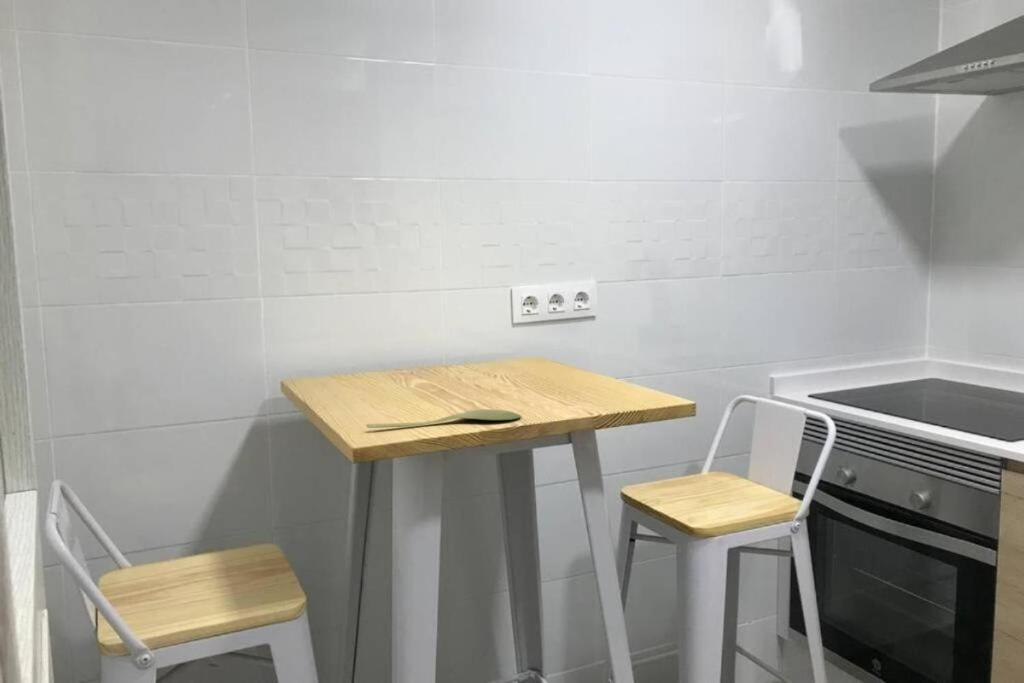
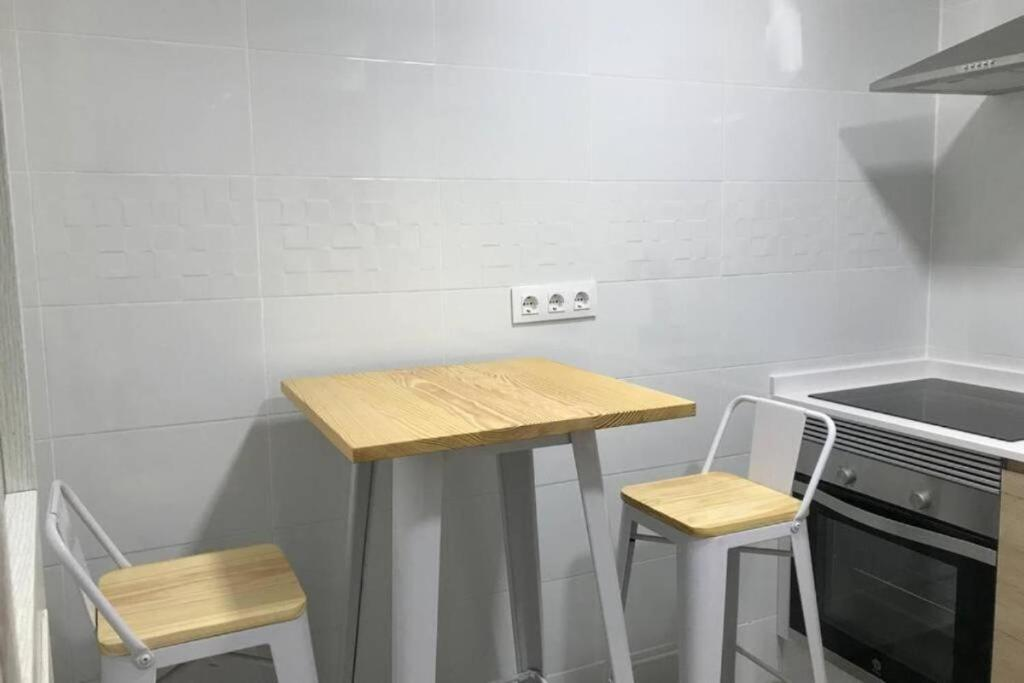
- spoon (445, 418)
